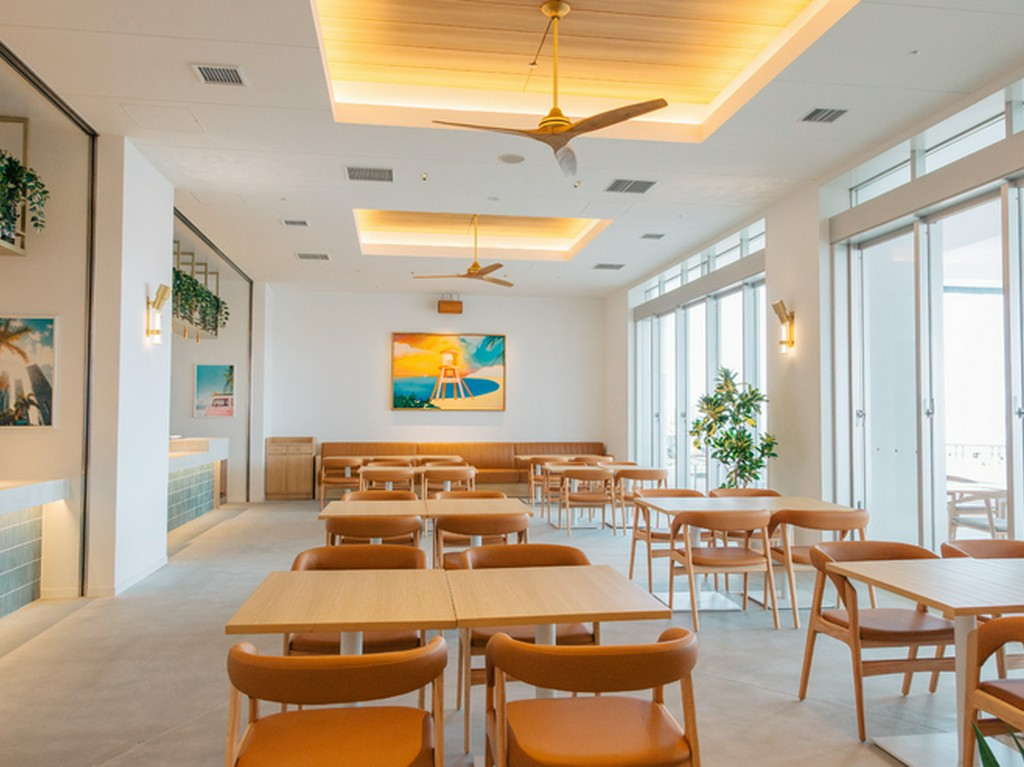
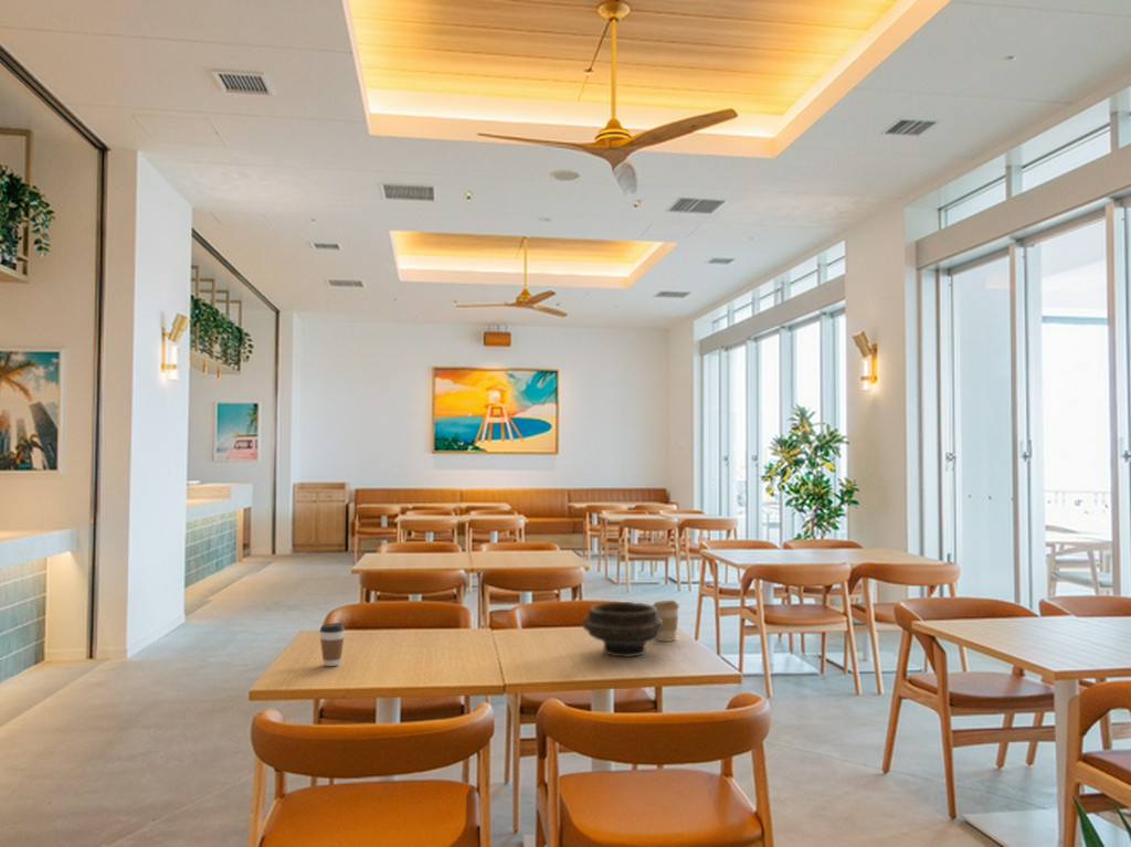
+ coffee cup (331, 644)
+ coffee cup (665, 620)
+ bowl (623, 629)
